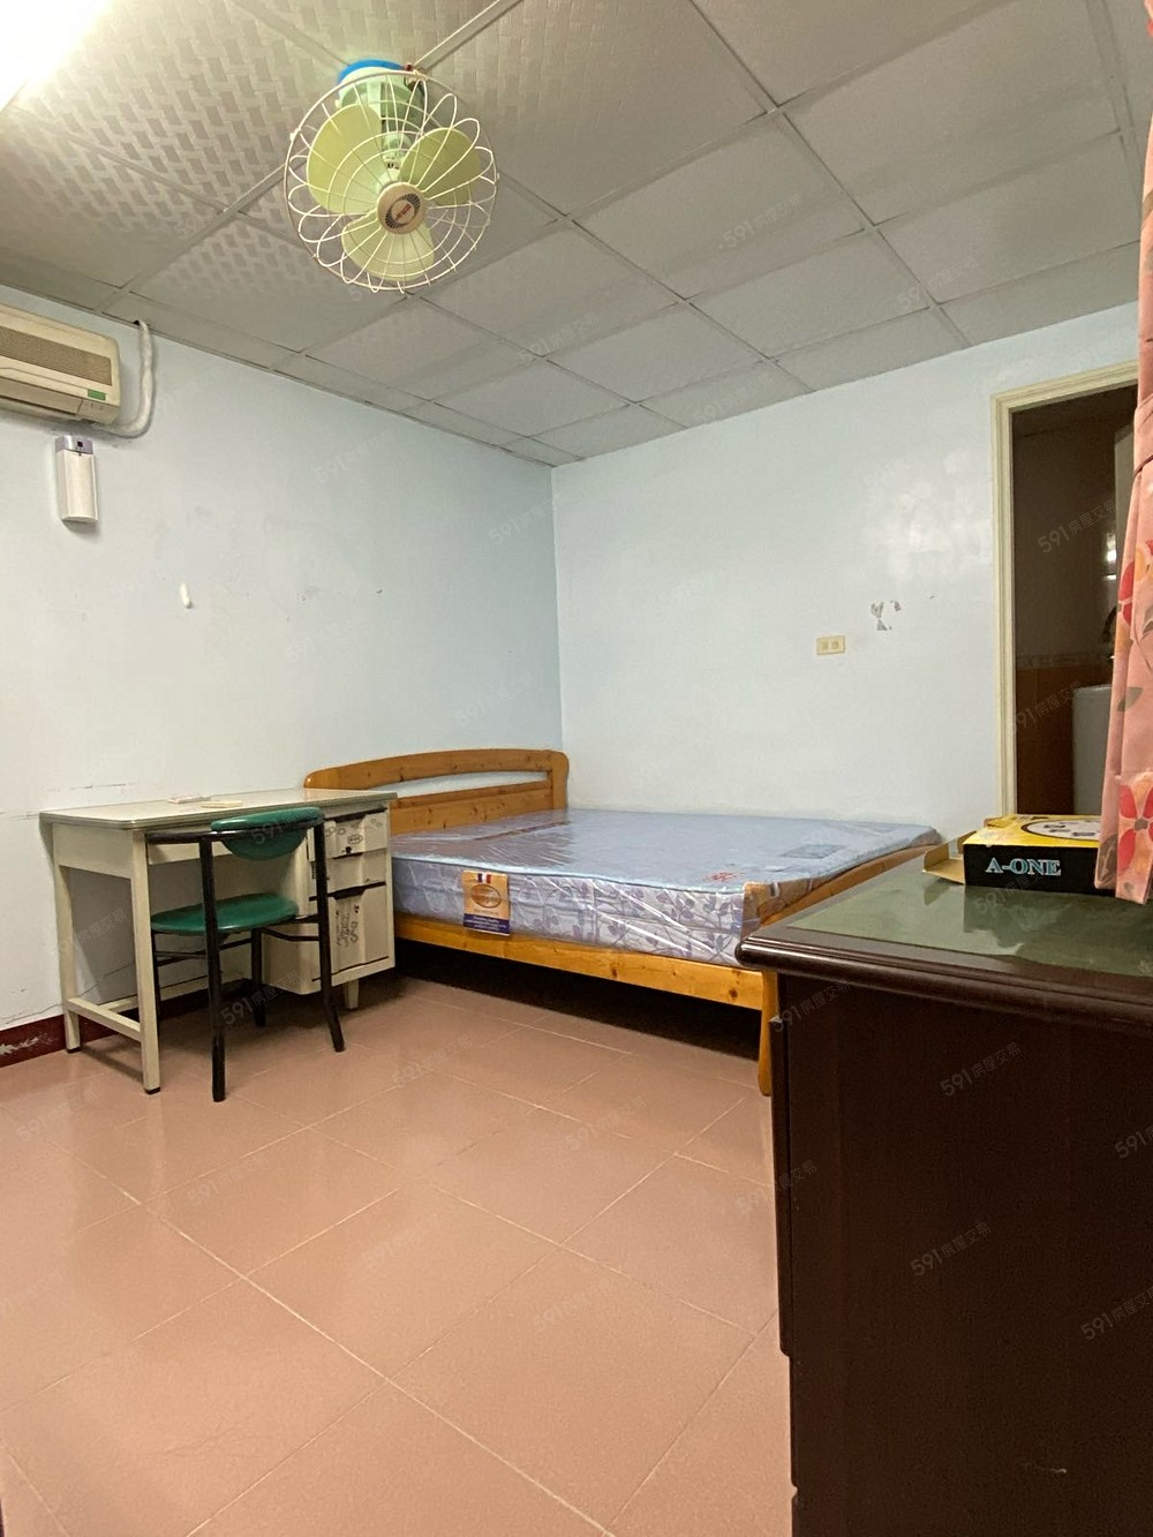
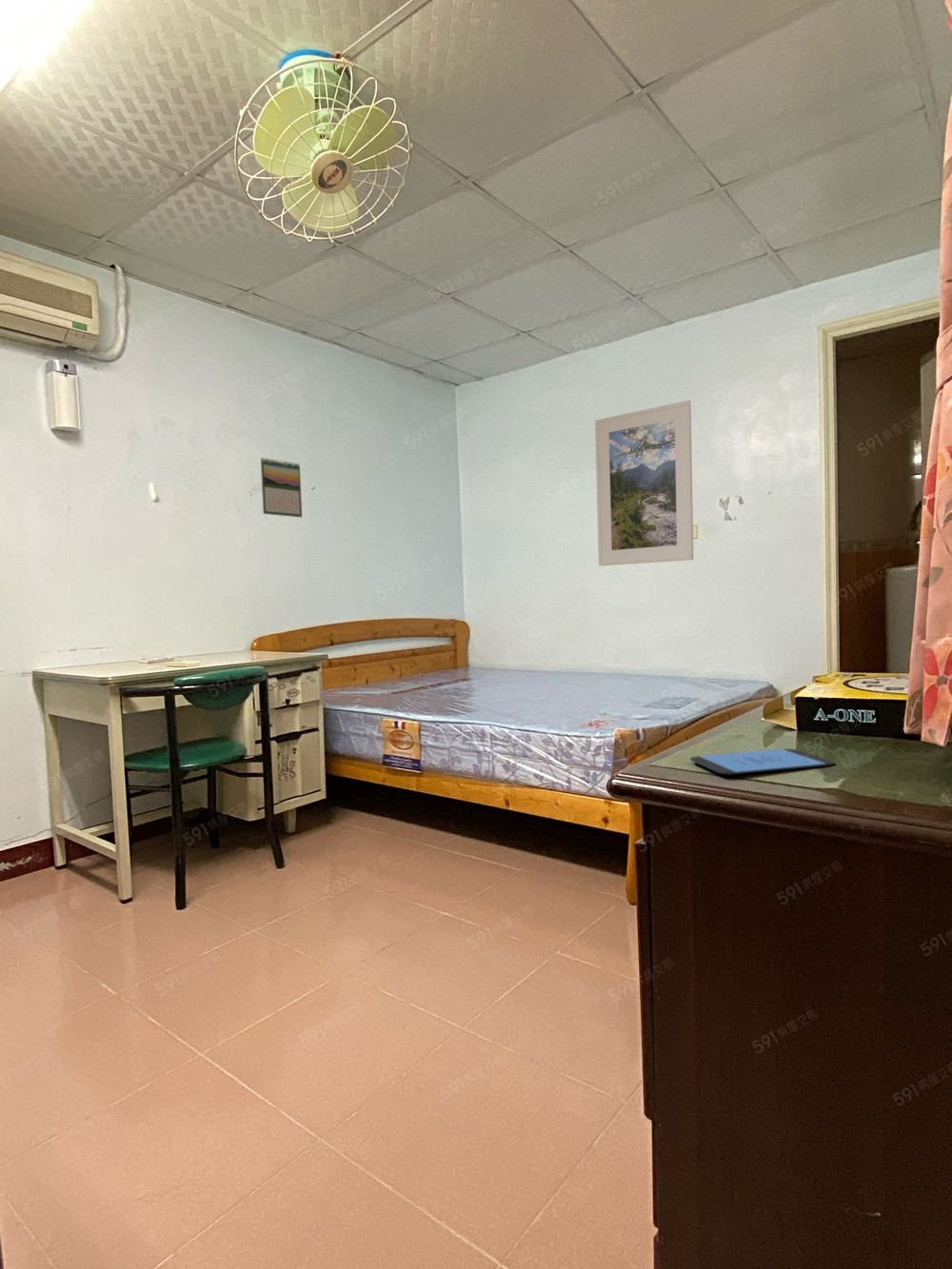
+ smartphone (760, 761)
+ calendar (282, 487)
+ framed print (642, 486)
